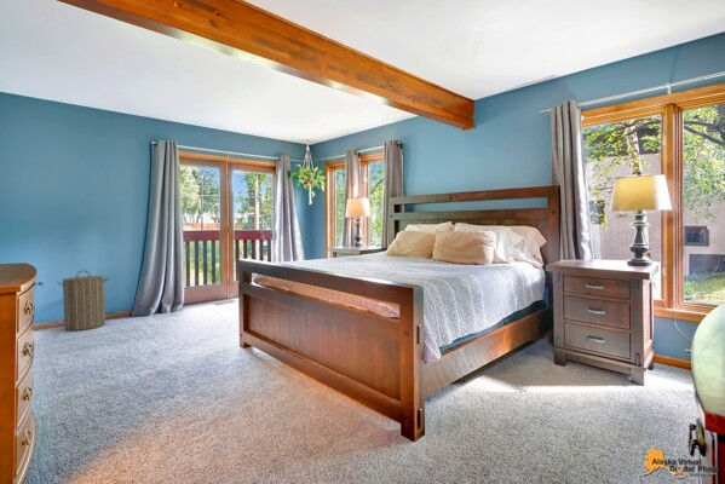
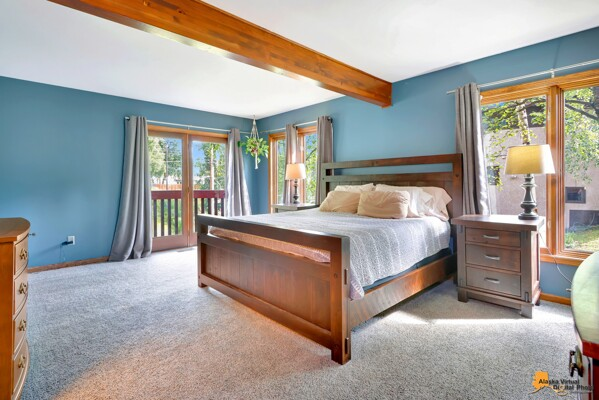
- laundry hamper (85, 298)
